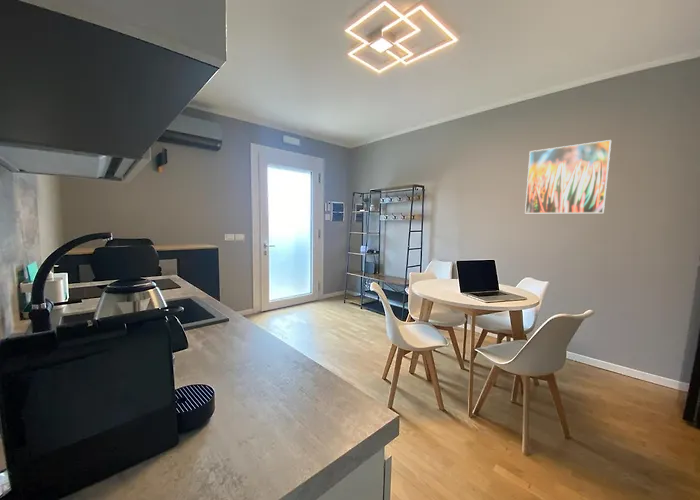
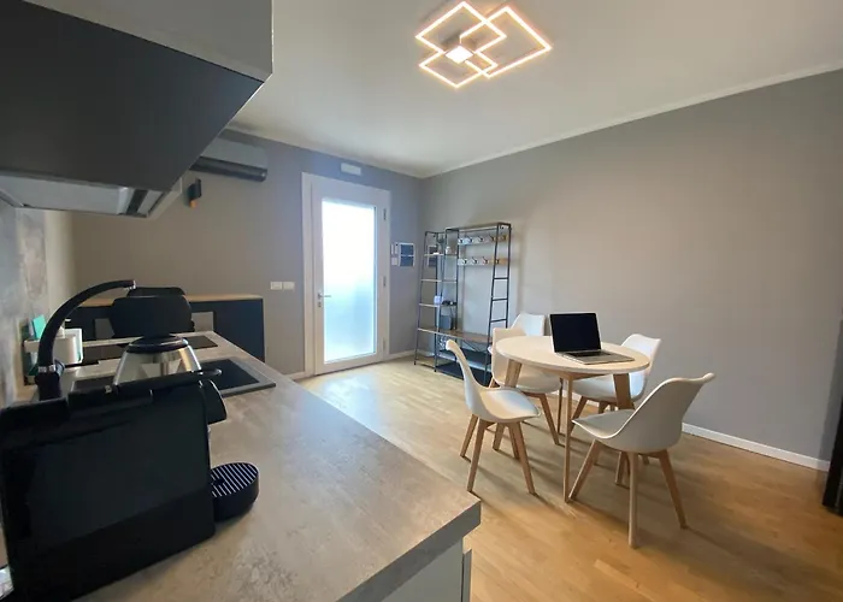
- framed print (564, 180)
